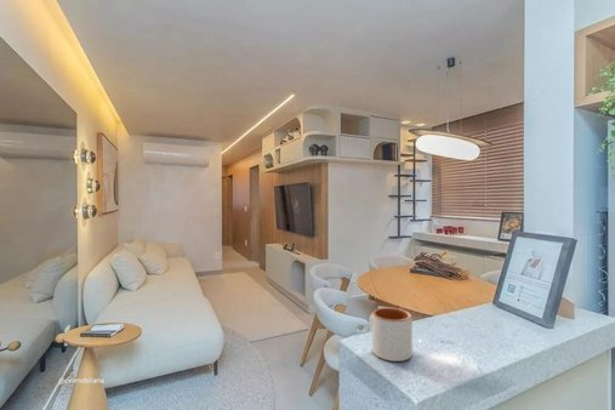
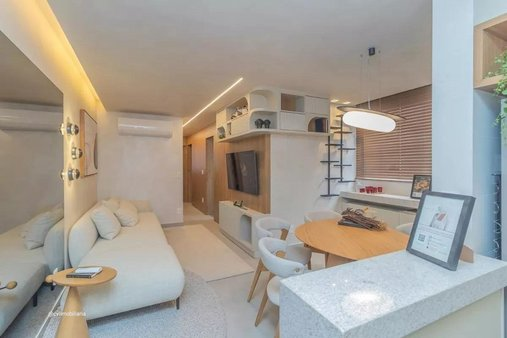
- mug (387, 330)
